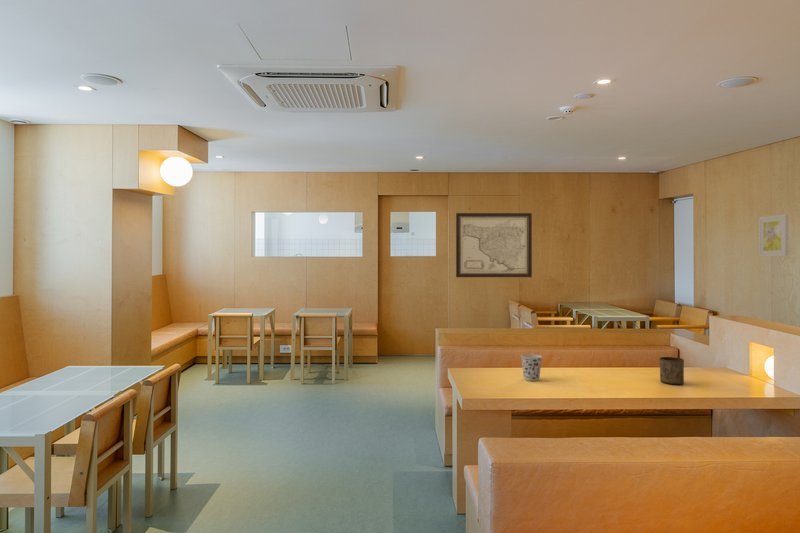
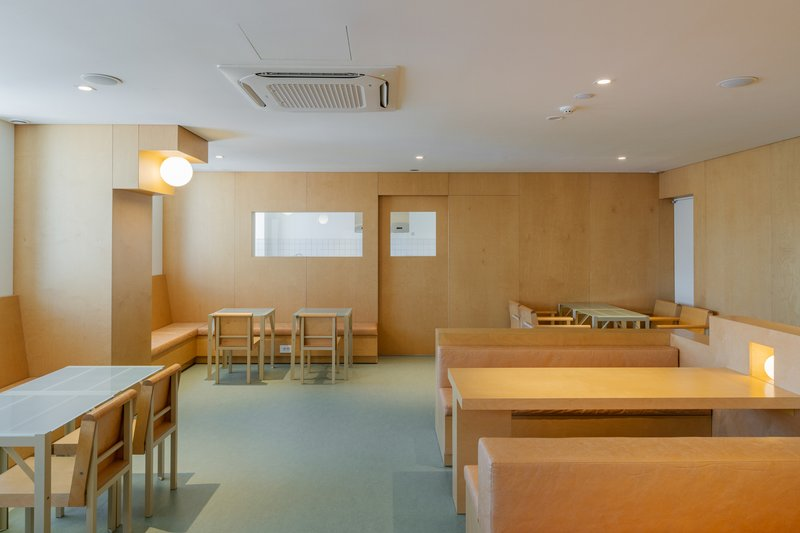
- cup (531, 367)
- wall art (773, 236)
- wall art (493, 245)
- cup (671, 370)
